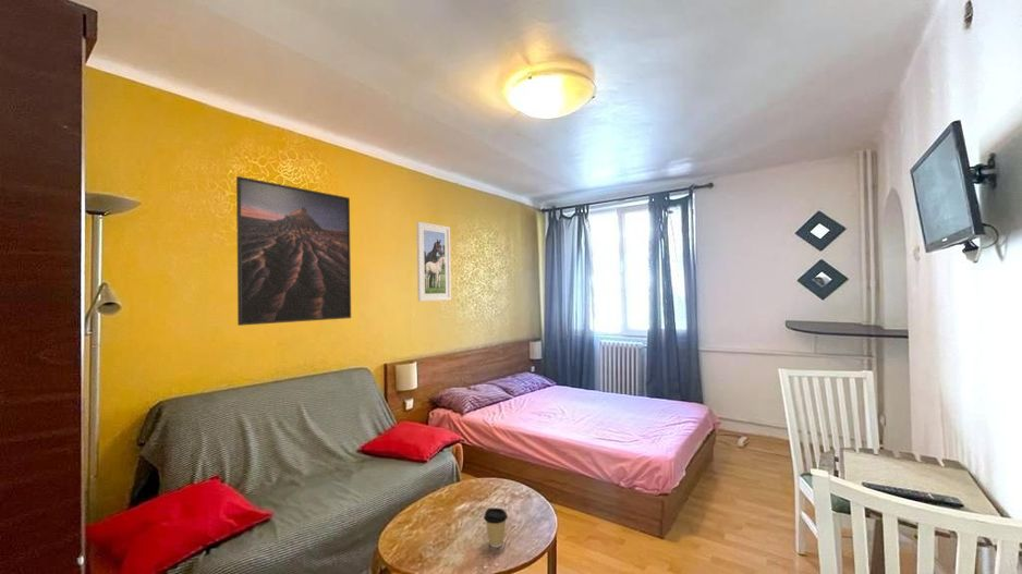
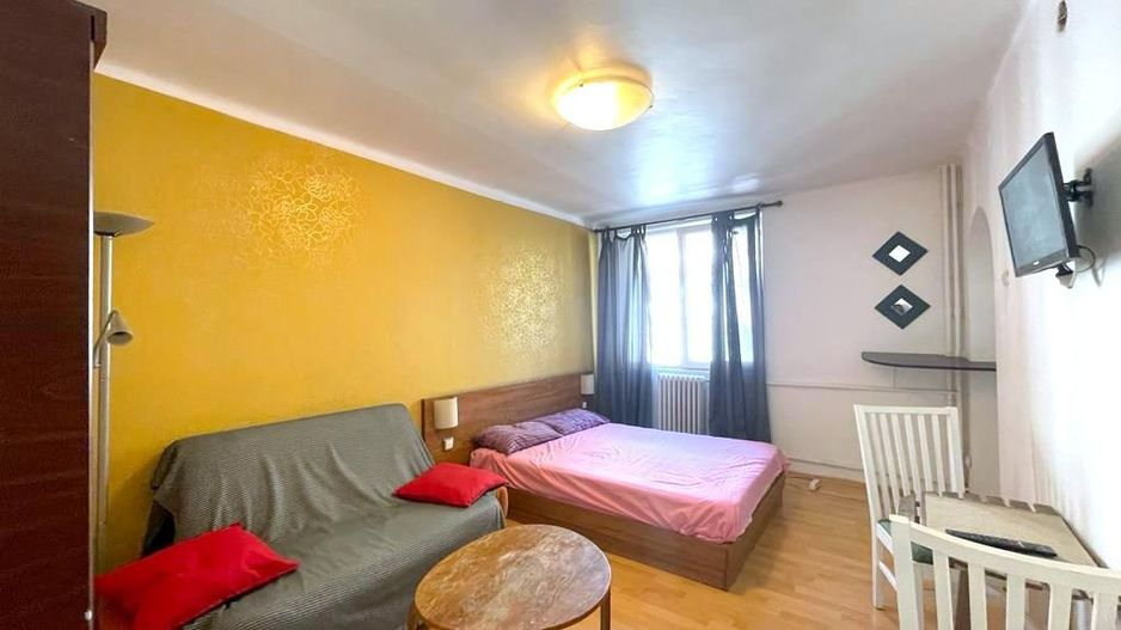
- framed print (434, 262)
- coffee cup (496, 527)
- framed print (300, 254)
